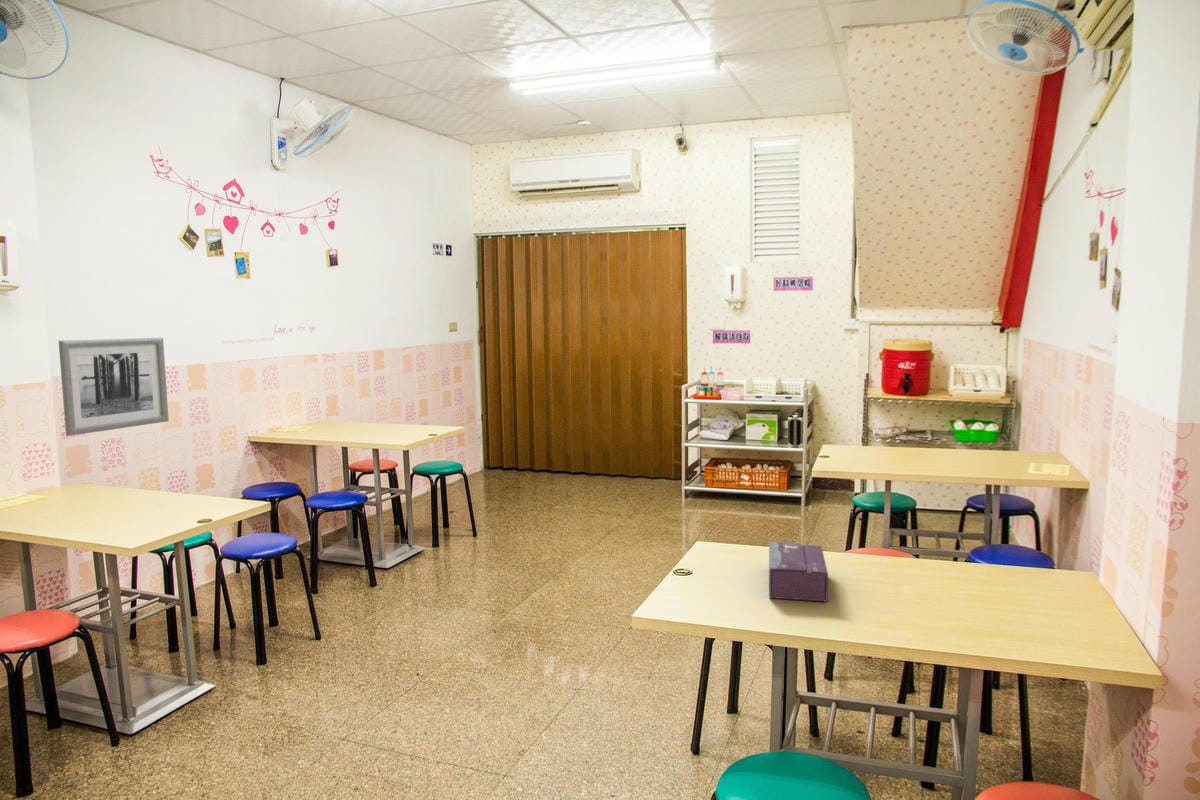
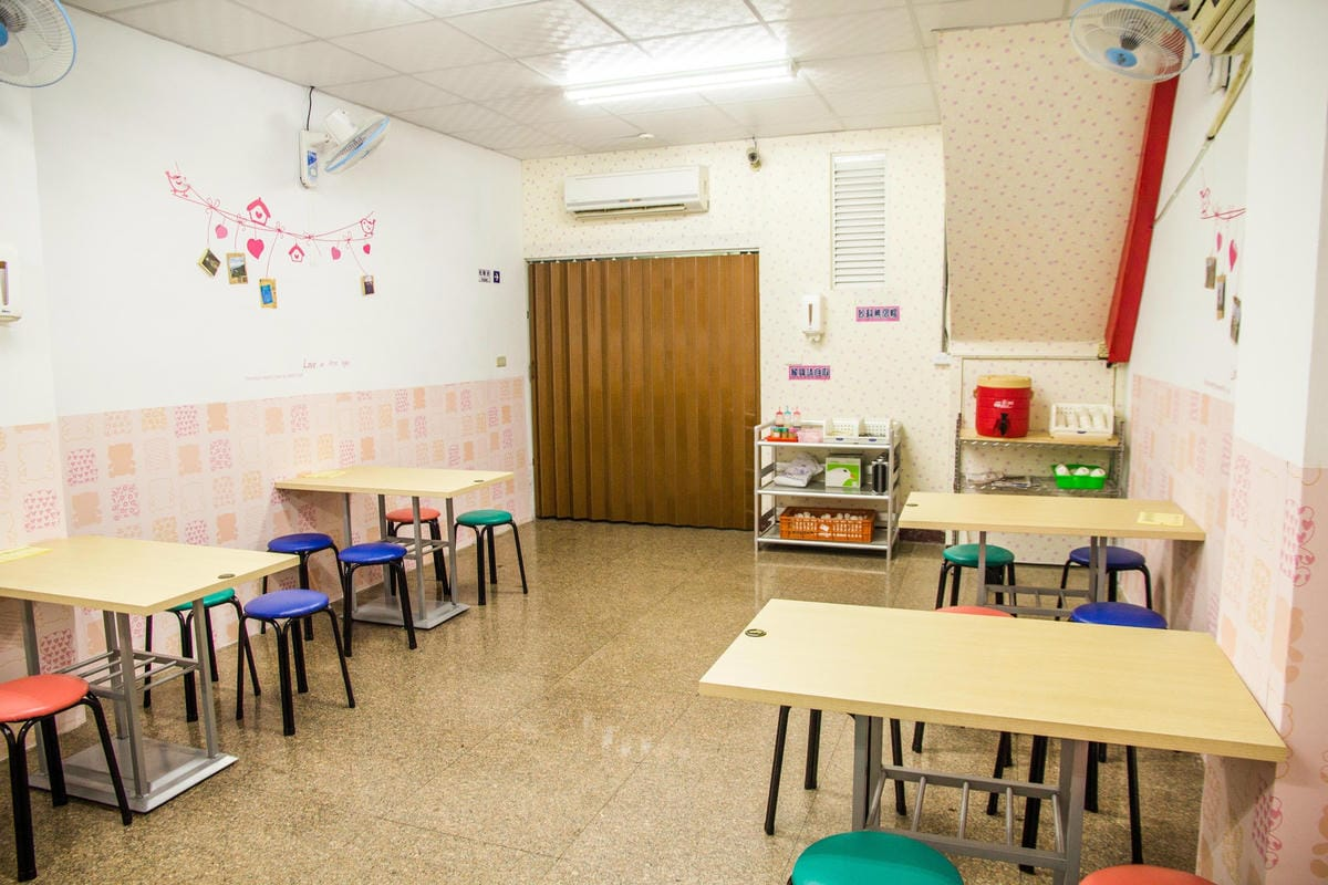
- wall art (117, 383)
- tissue box (796, 569)
